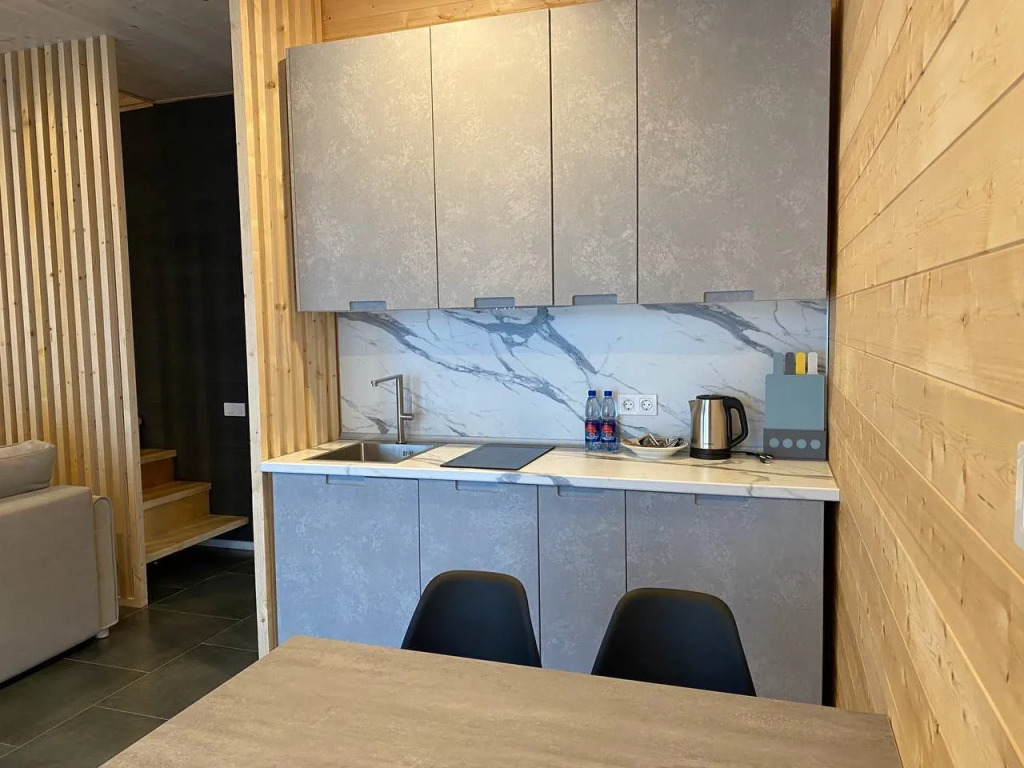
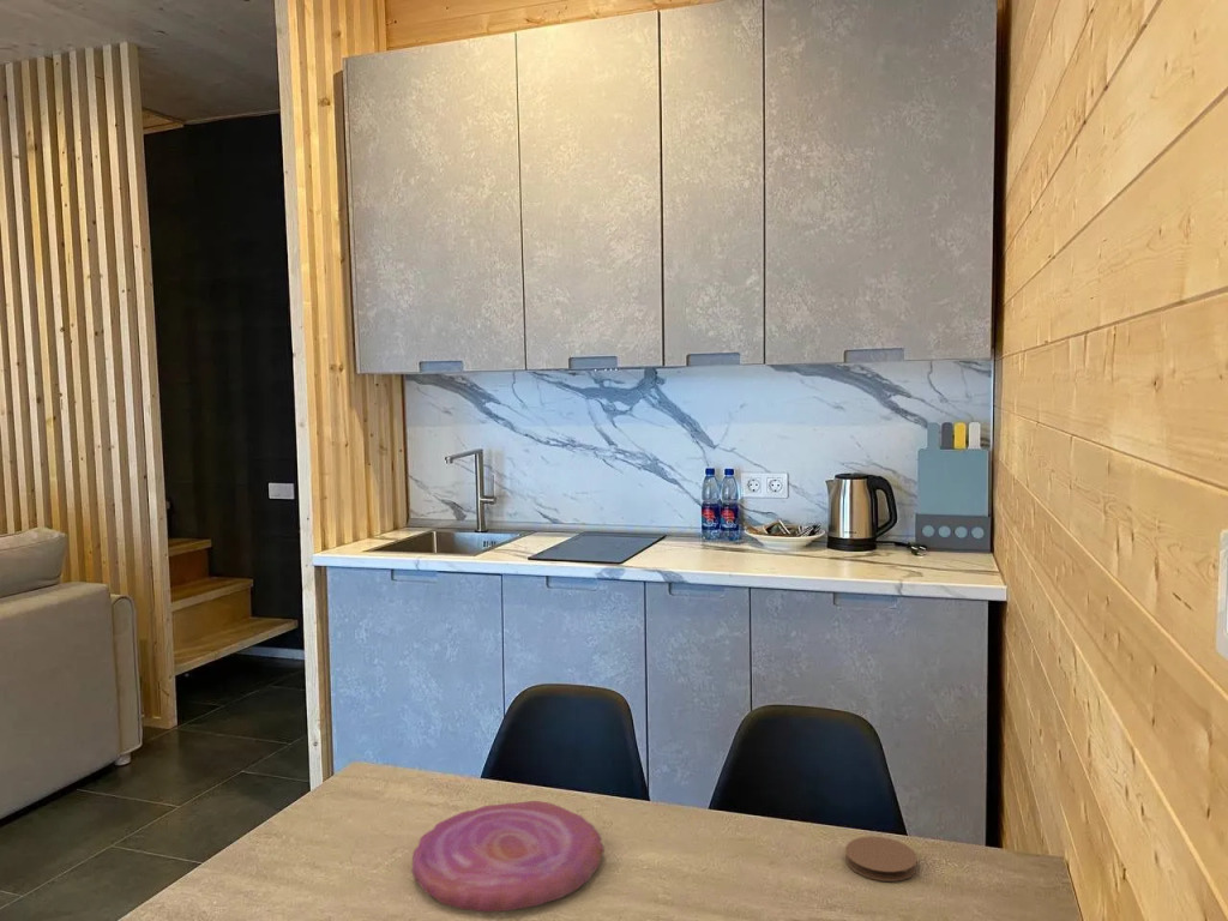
+ plate (507, 849)
+ coaster (880, 857)
